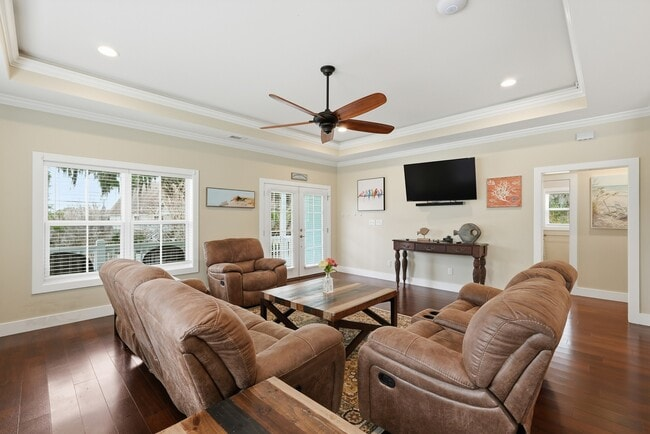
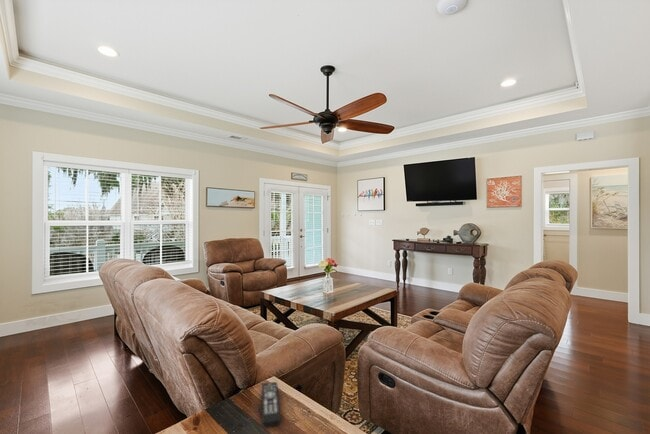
+ remote control (270, 402)
